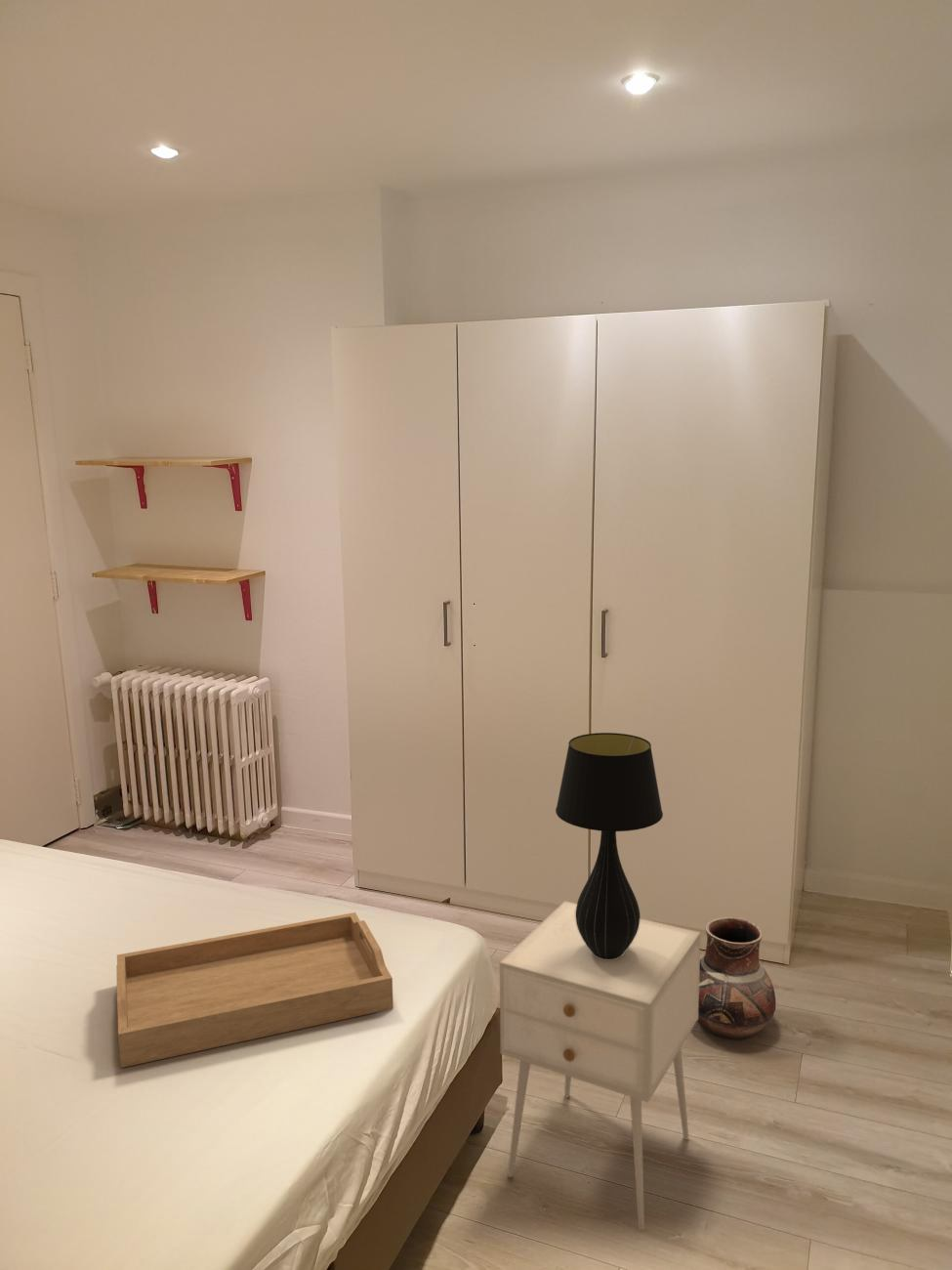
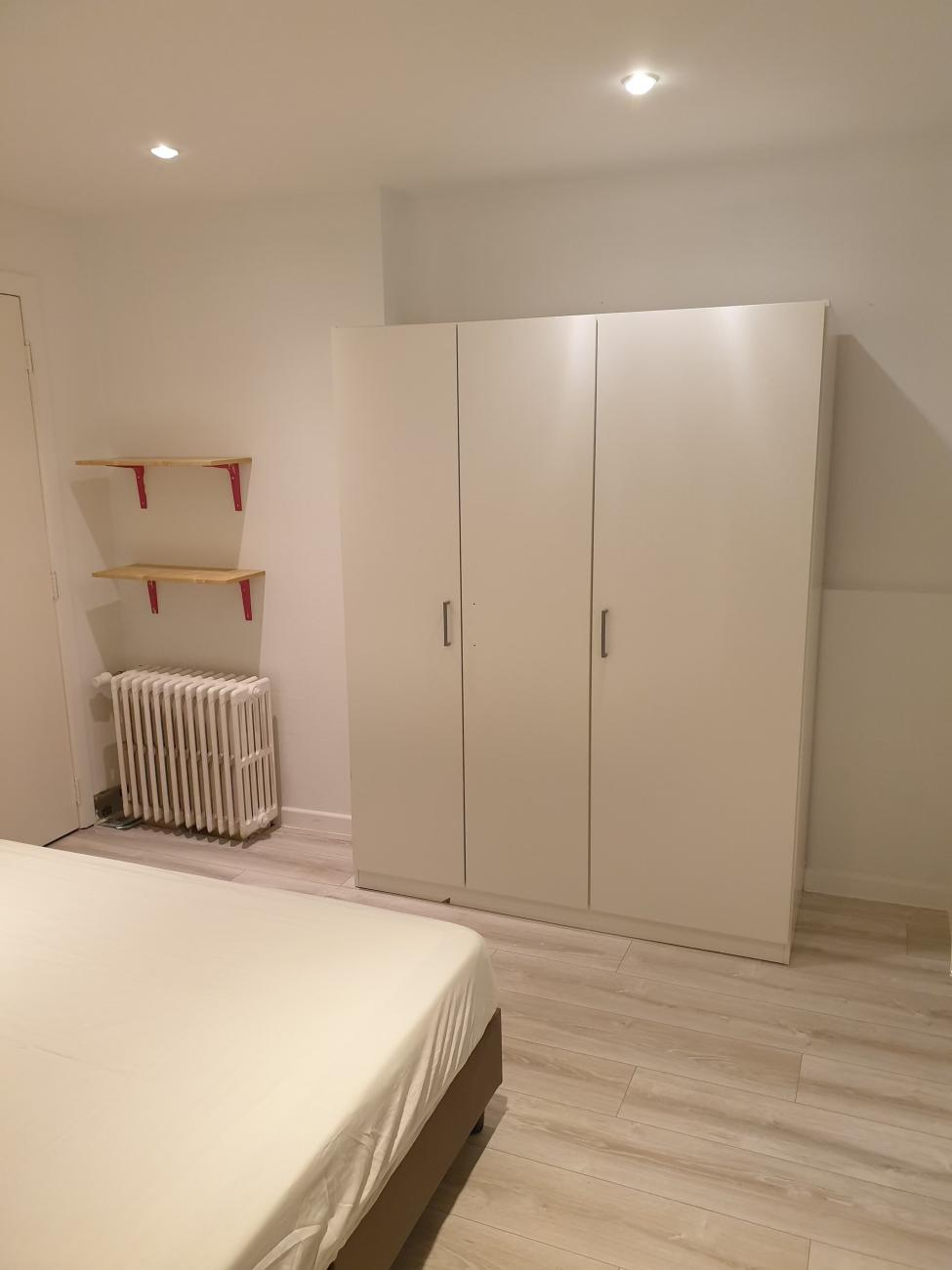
- serving tray (251, 976)
- ceramic pot (730, 976)
- table lamp (608, 849)
- nightstand (600, 1056)
